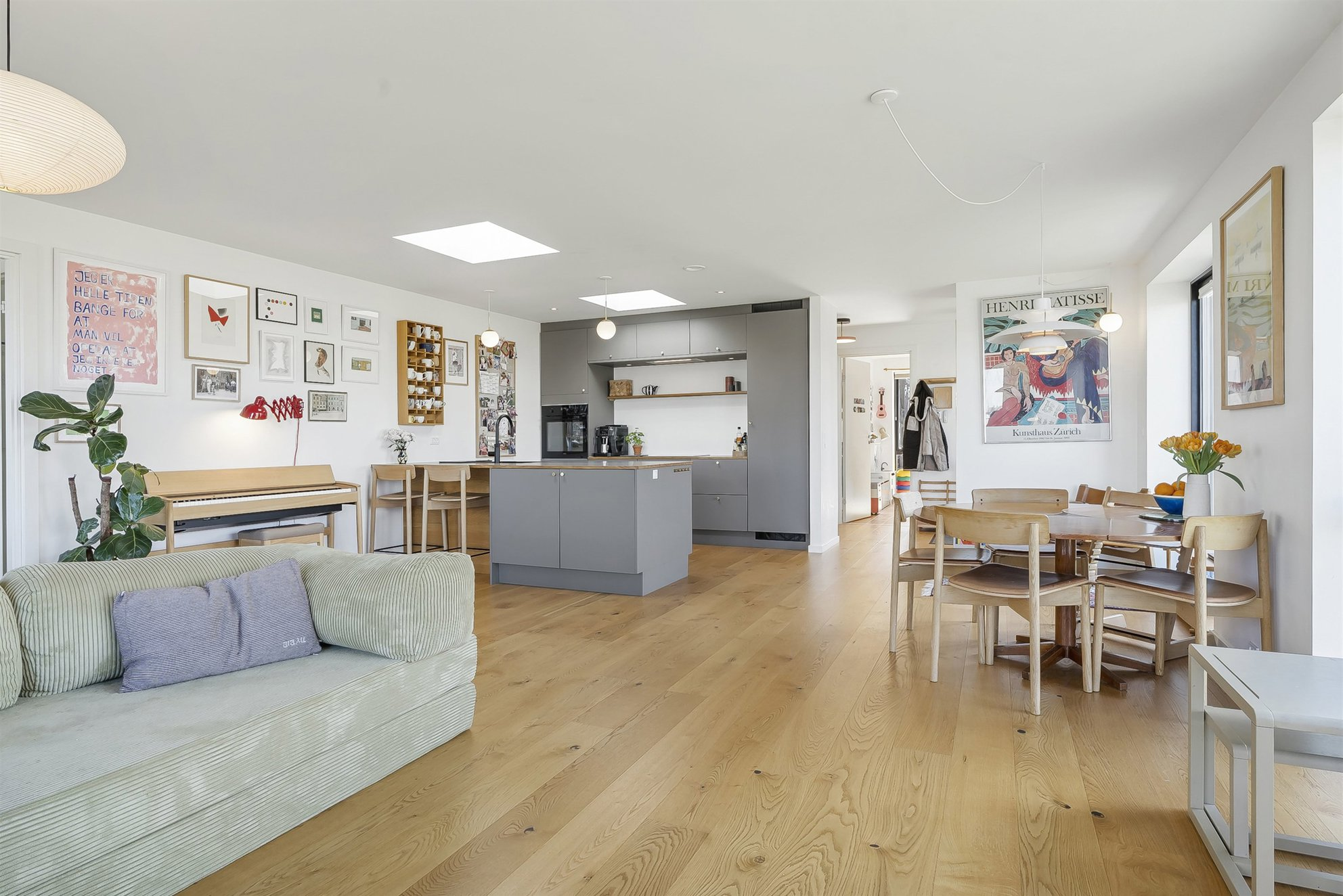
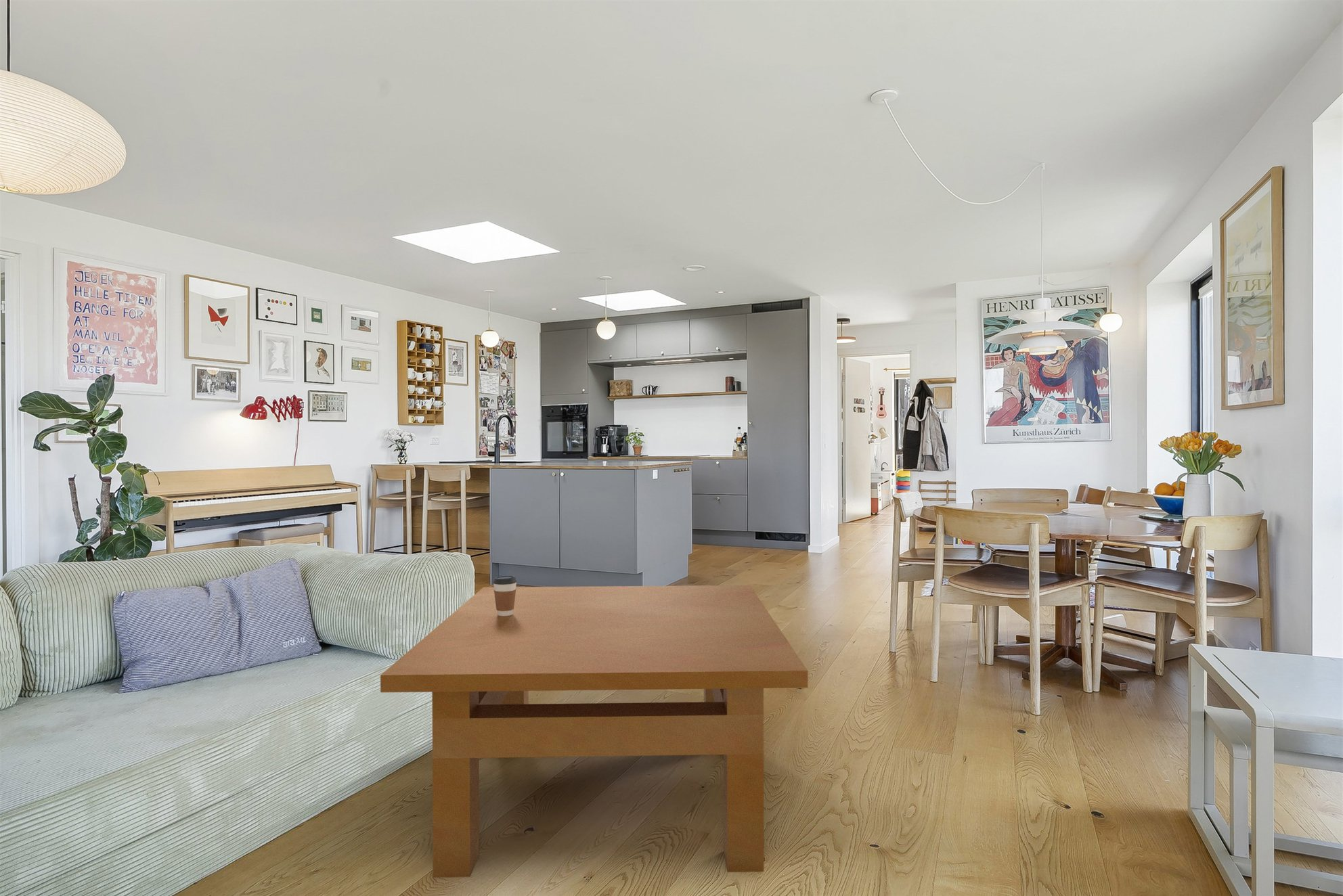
+ coffee cup (505, 595)
+ table (609, 706)
